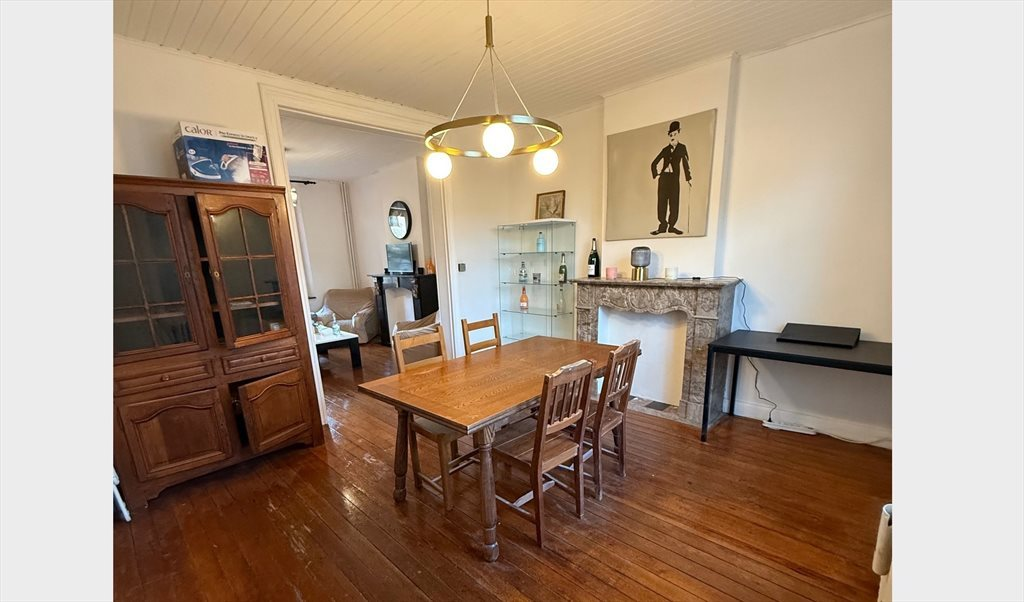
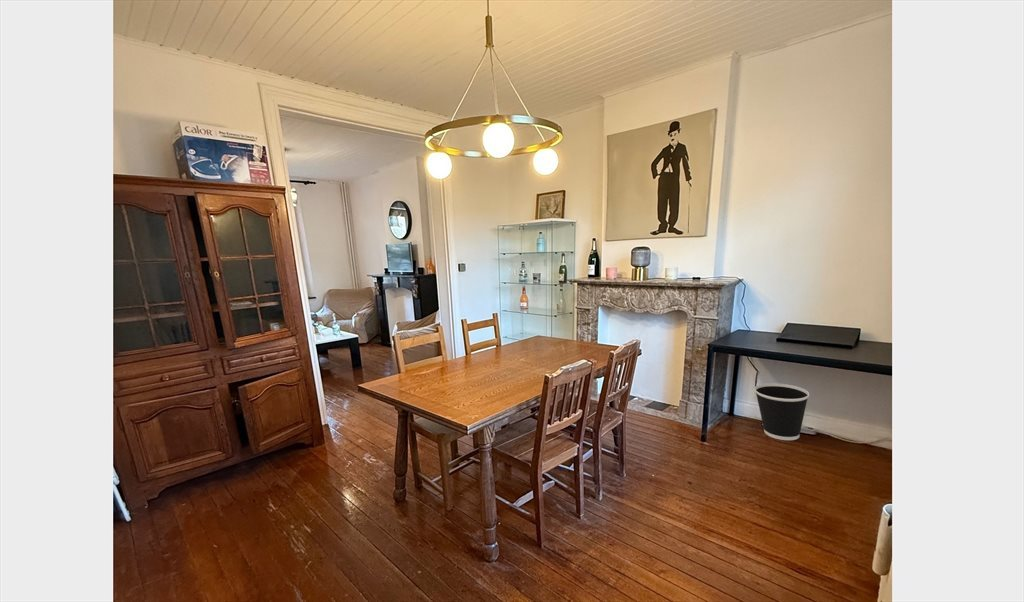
+ wastebasket (781, 412)
